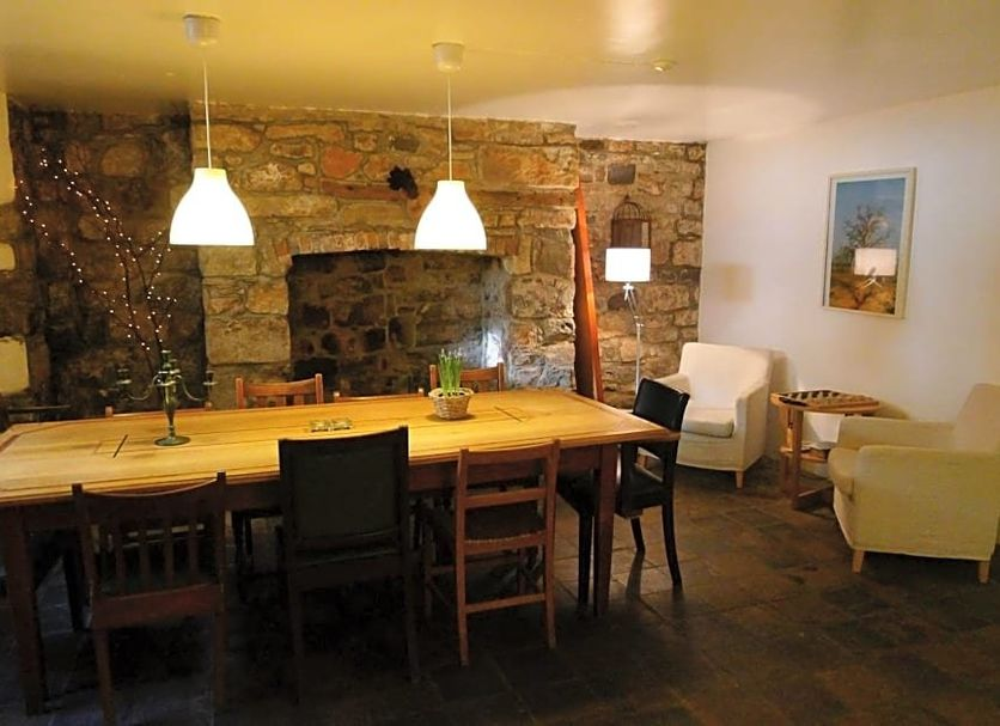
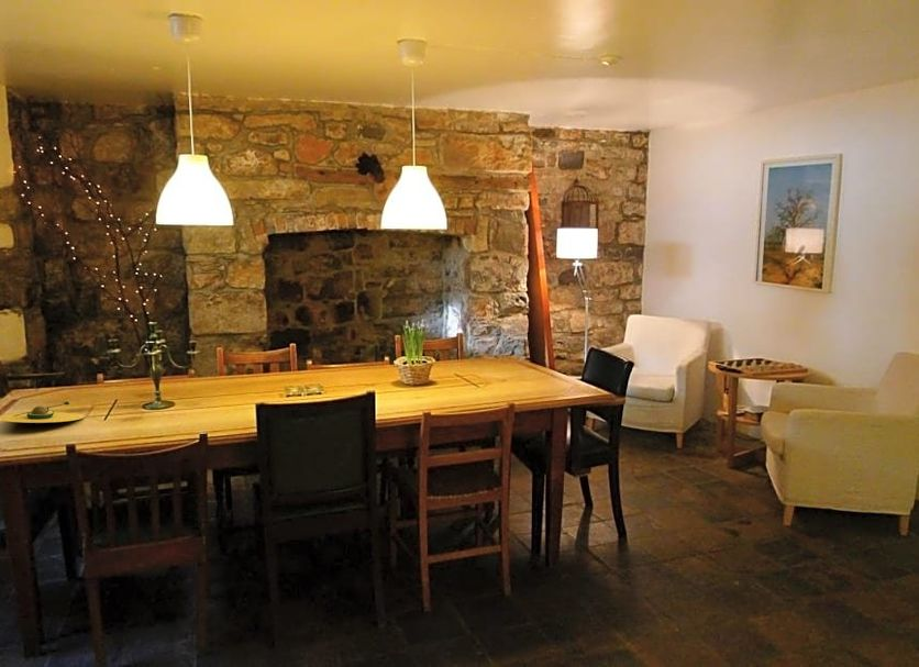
+ avocado (41, 412)
